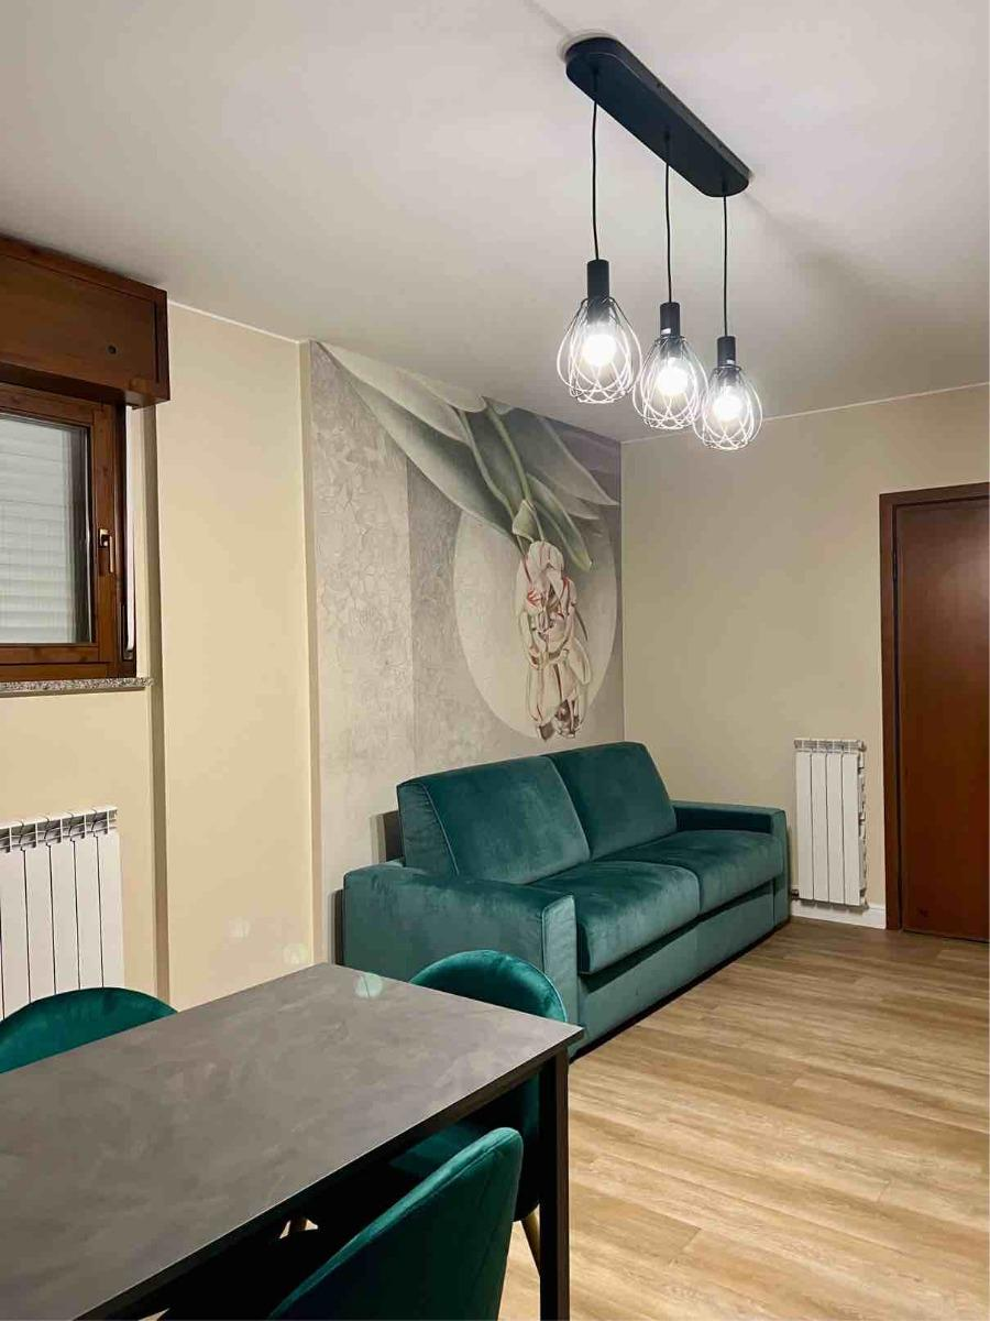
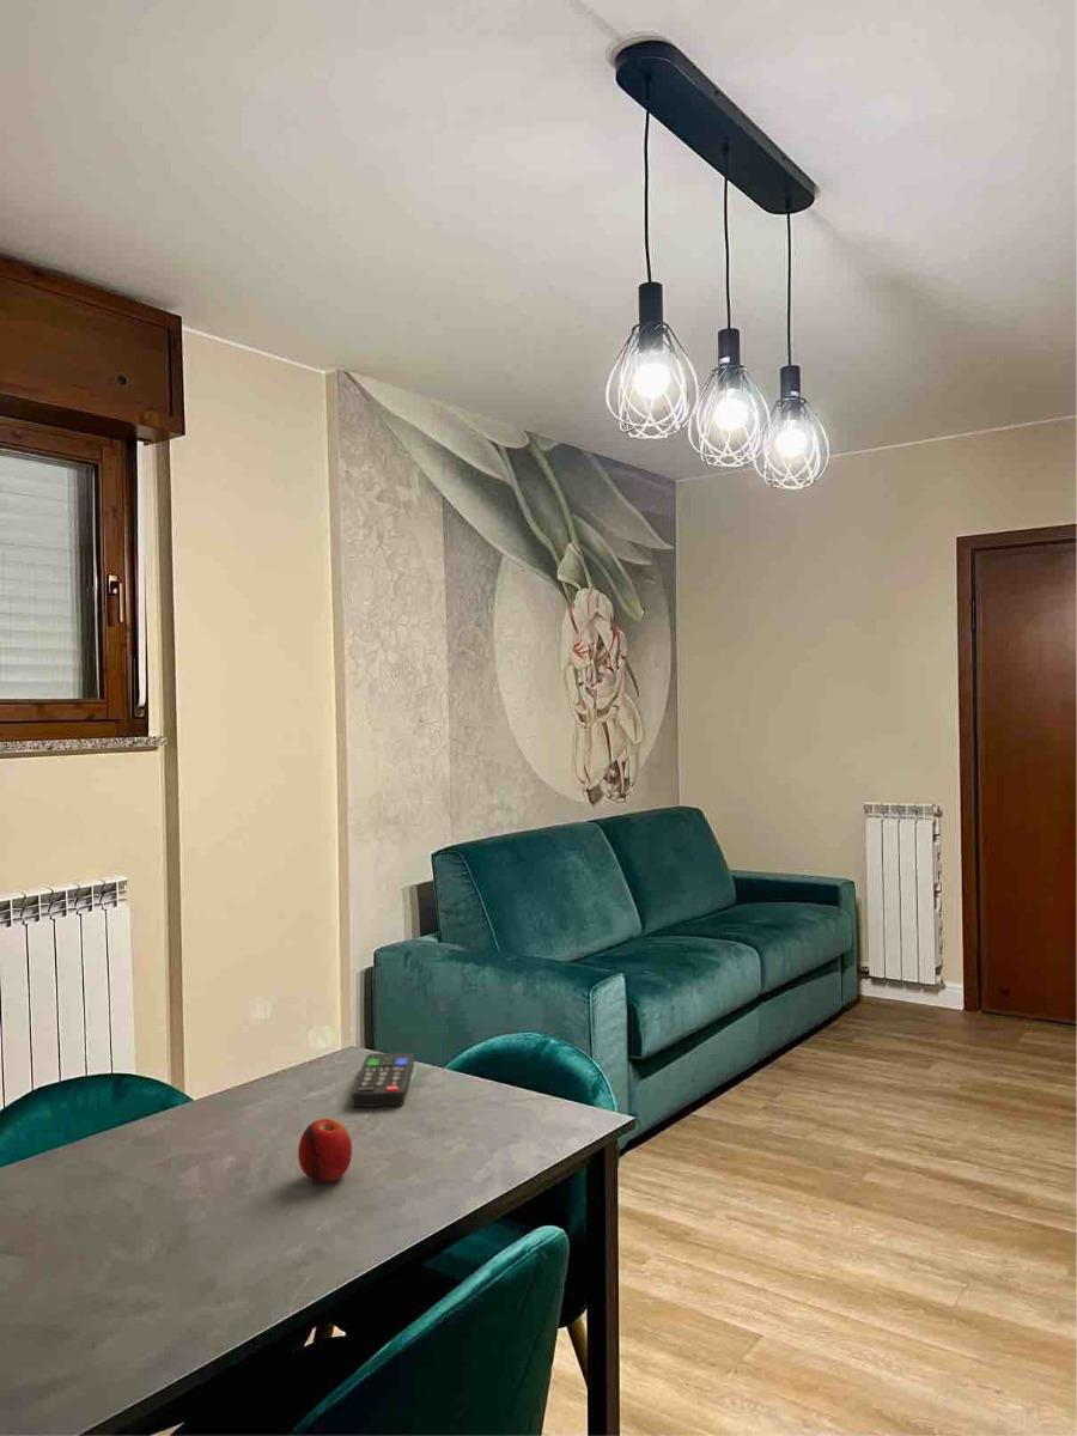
+ remote control (384, 1077)
+ fruit (325, 1149)
